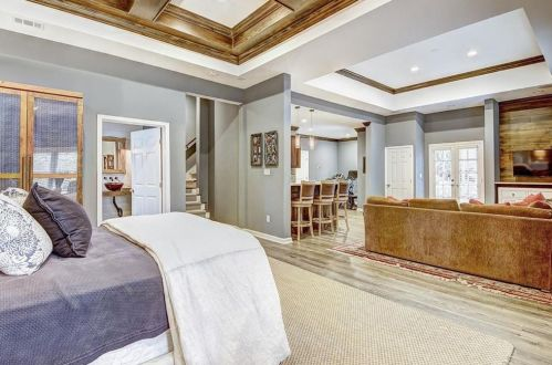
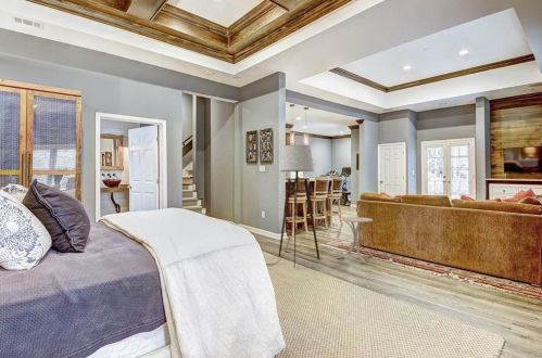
+ side table (355, 238)
+ floor lamp (287, 203)
